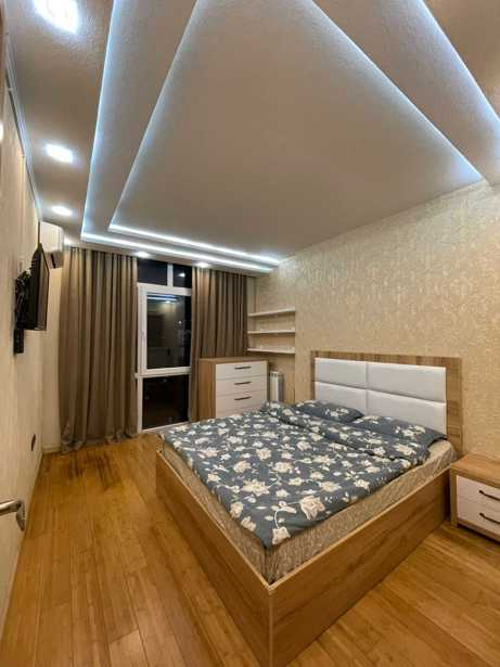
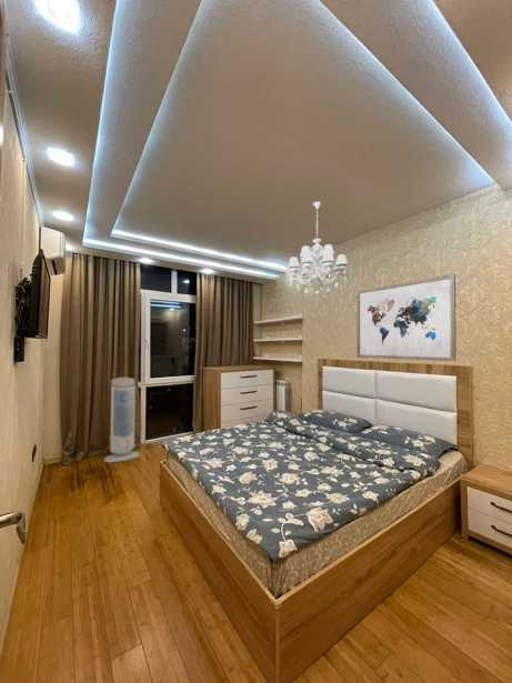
+ chandelier (317, 249)
+ wall art (399, 321)
+ air purifier (122, 416)
